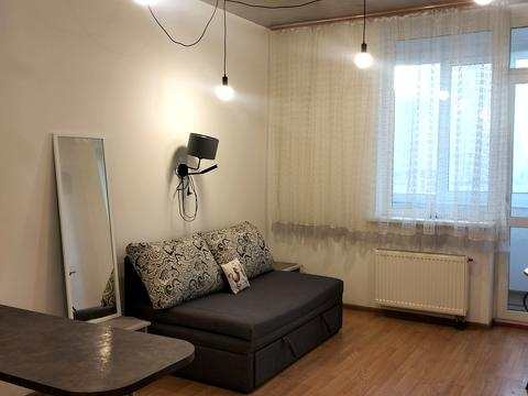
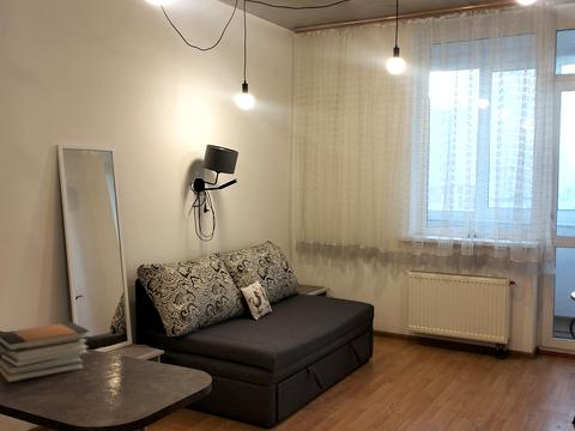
+ book stack (43, 350)
